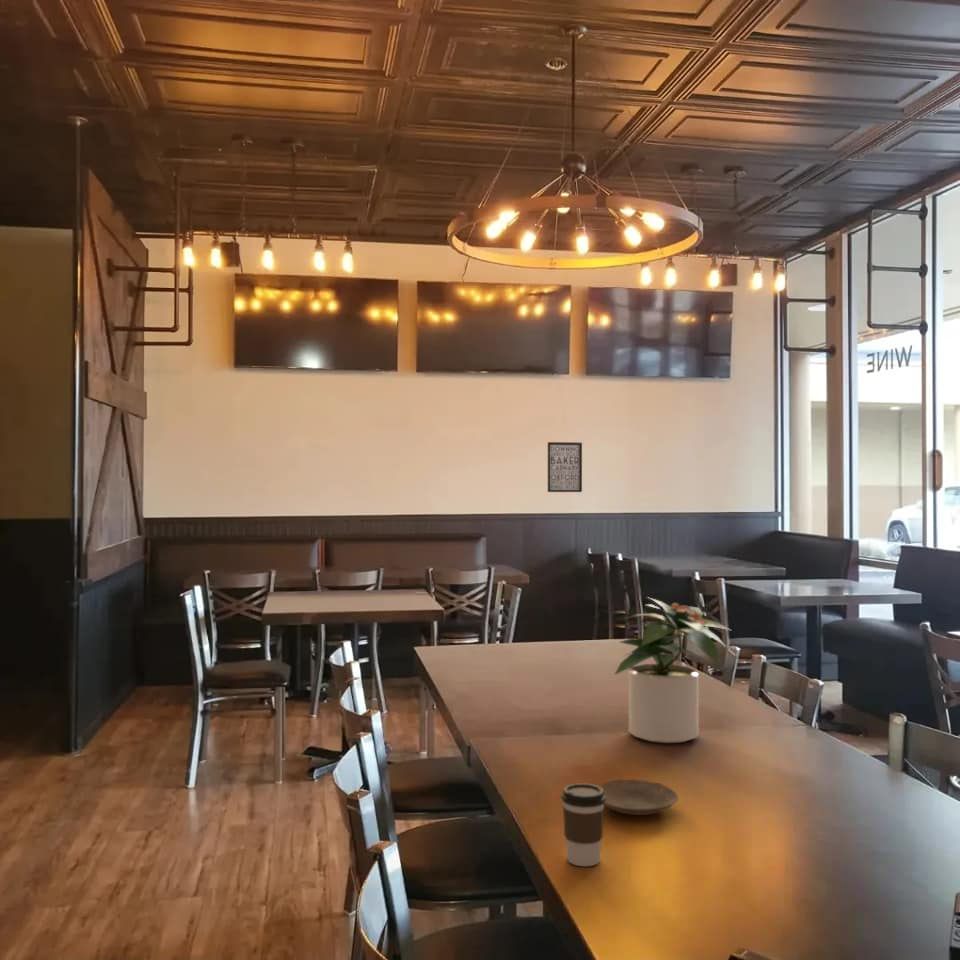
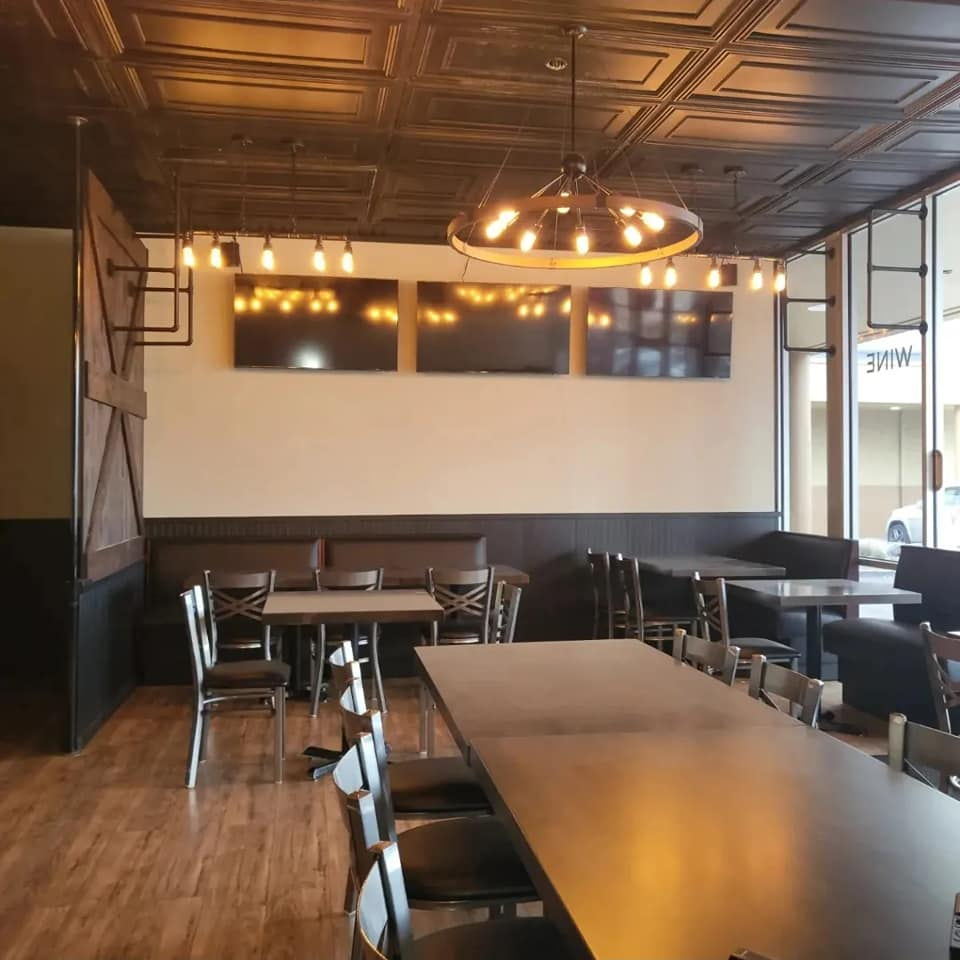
- wall art (564, 467)
- potted plant (672, 668)
- plate (635, 800)
- coffee cup (583, 824)
